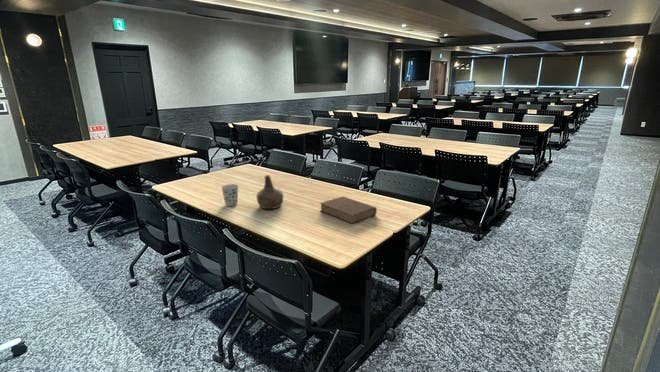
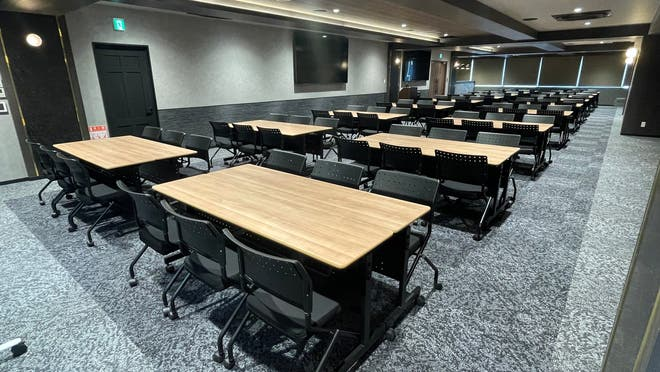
- cup (230, 195)
- bottle (269, 191)
- book (347, 208)
